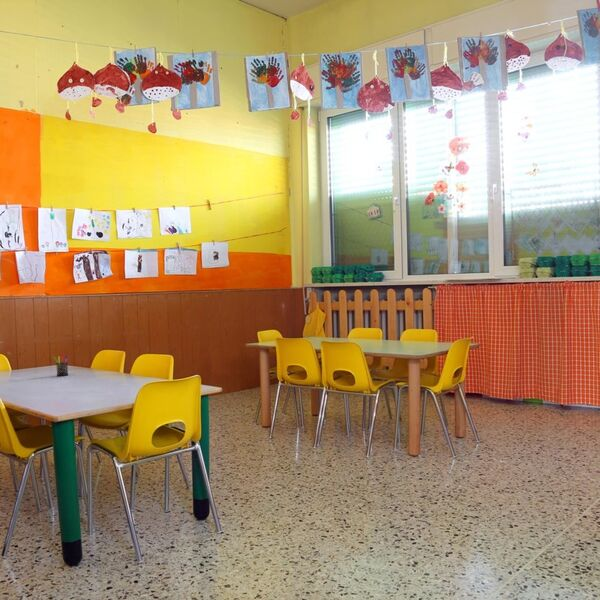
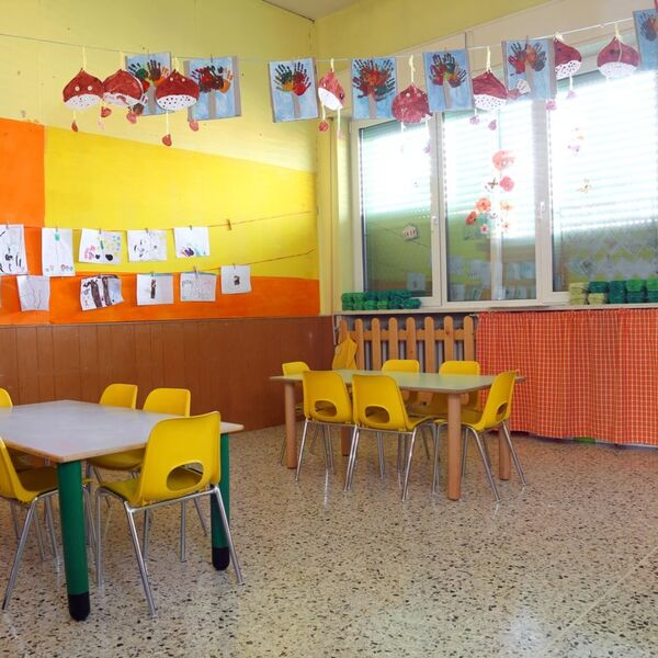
- pen holder (60, 364)
